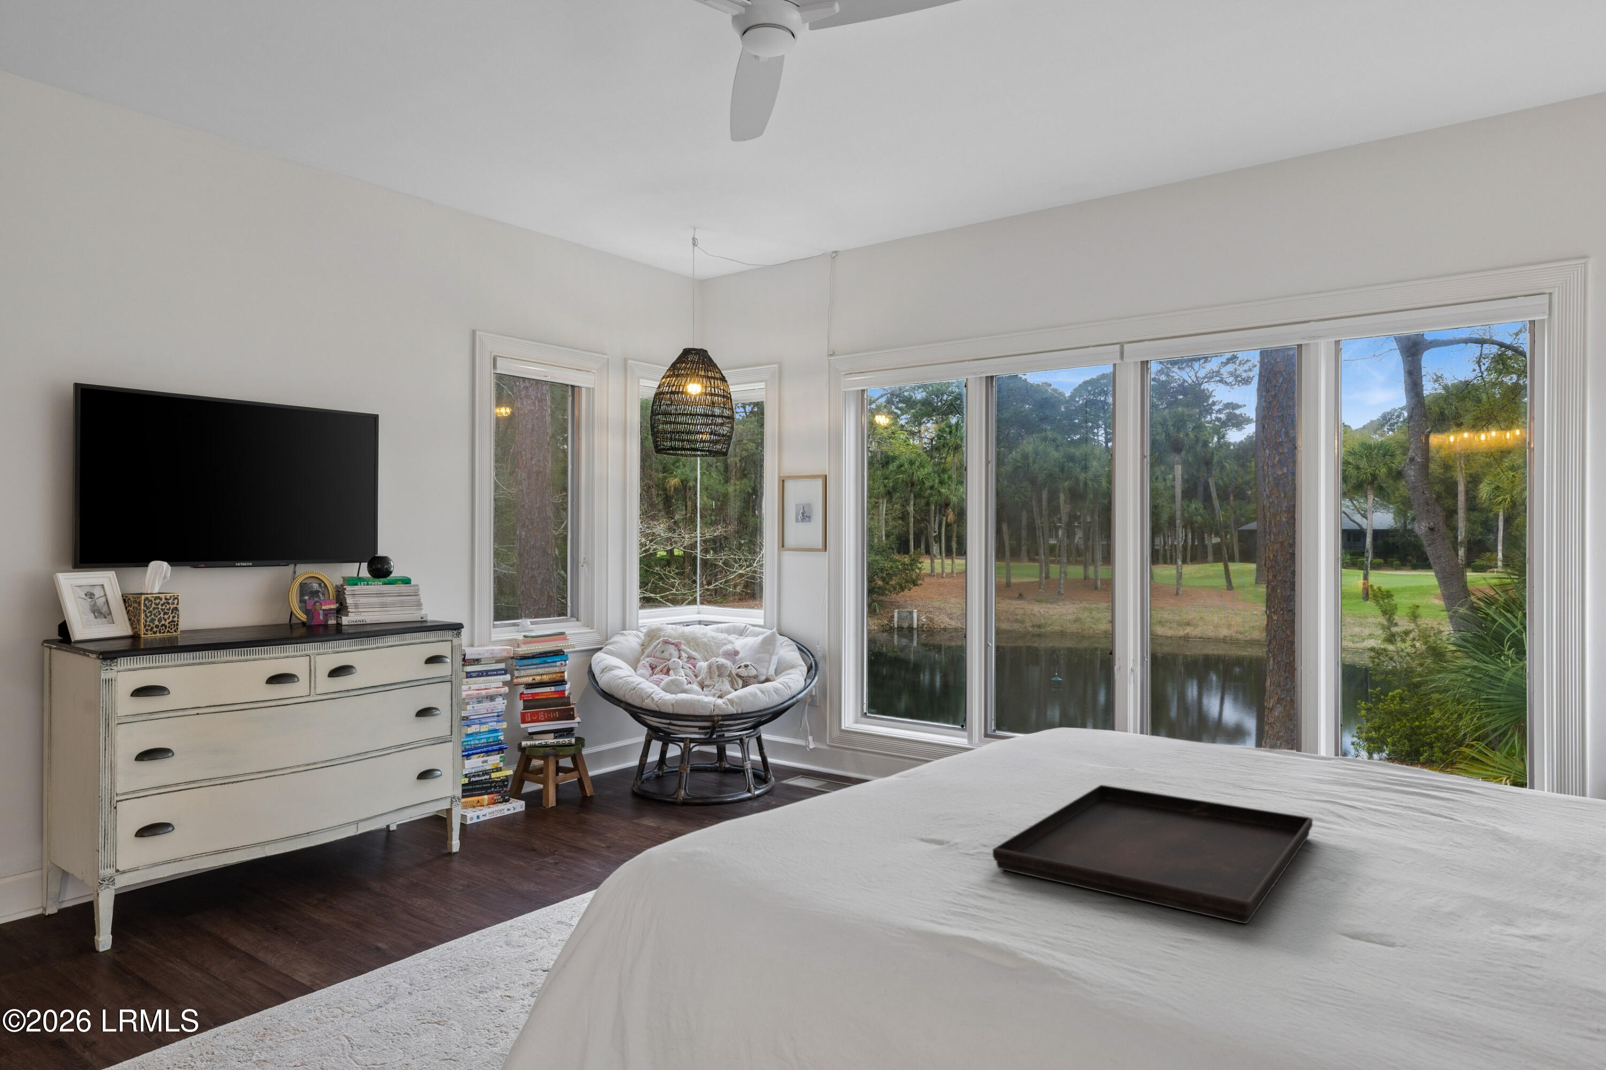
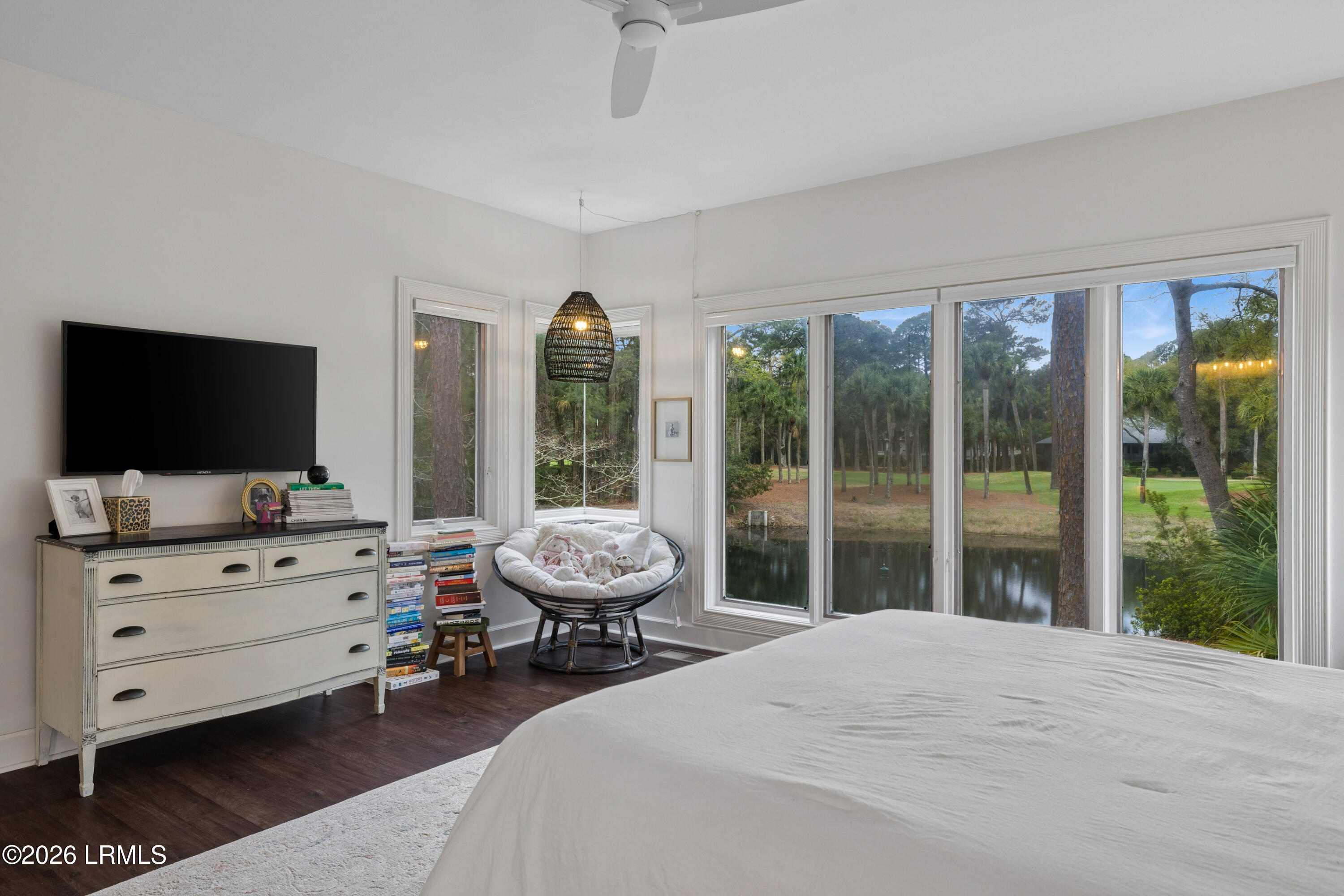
- serving tray (1160, 842)
